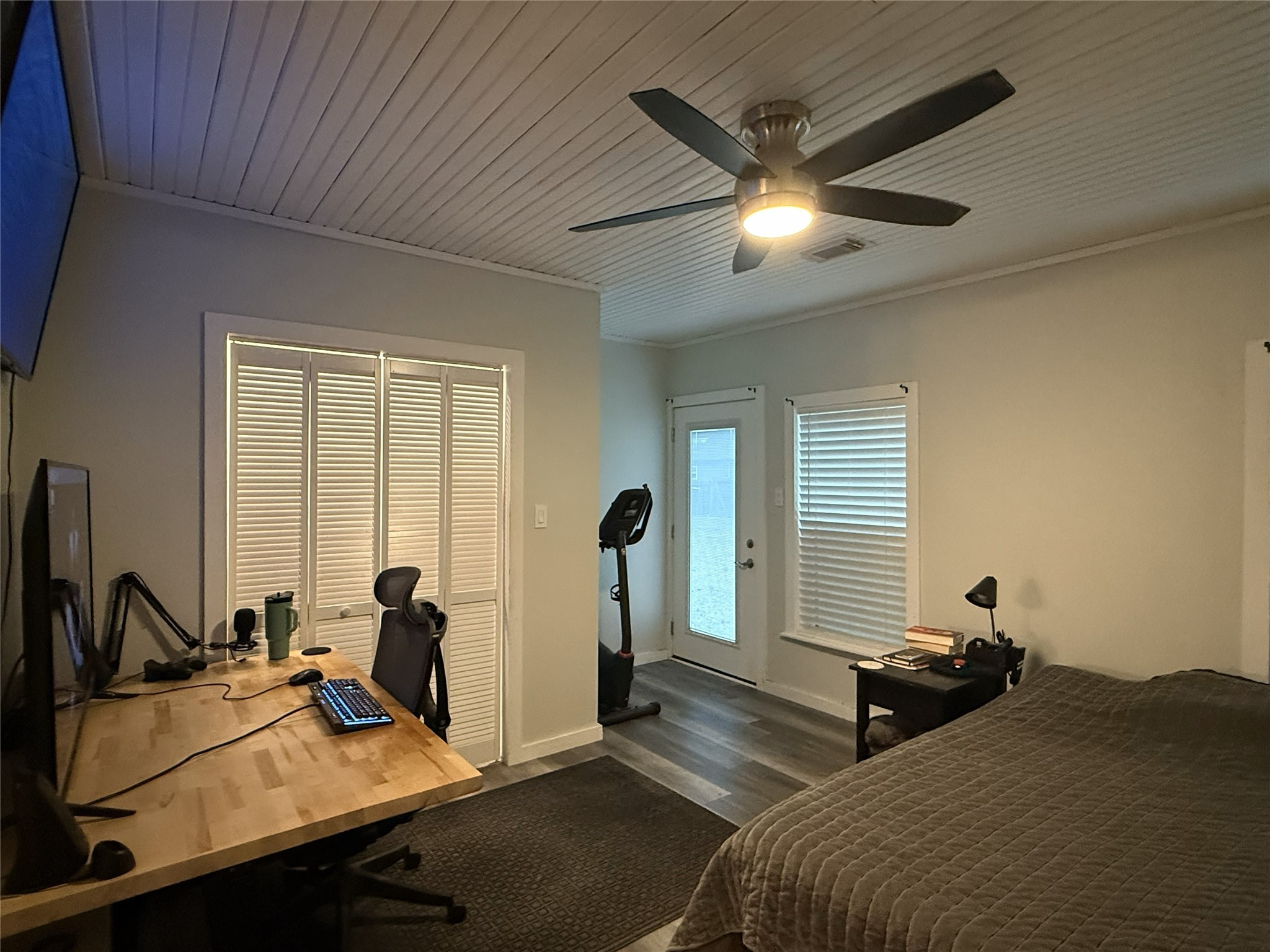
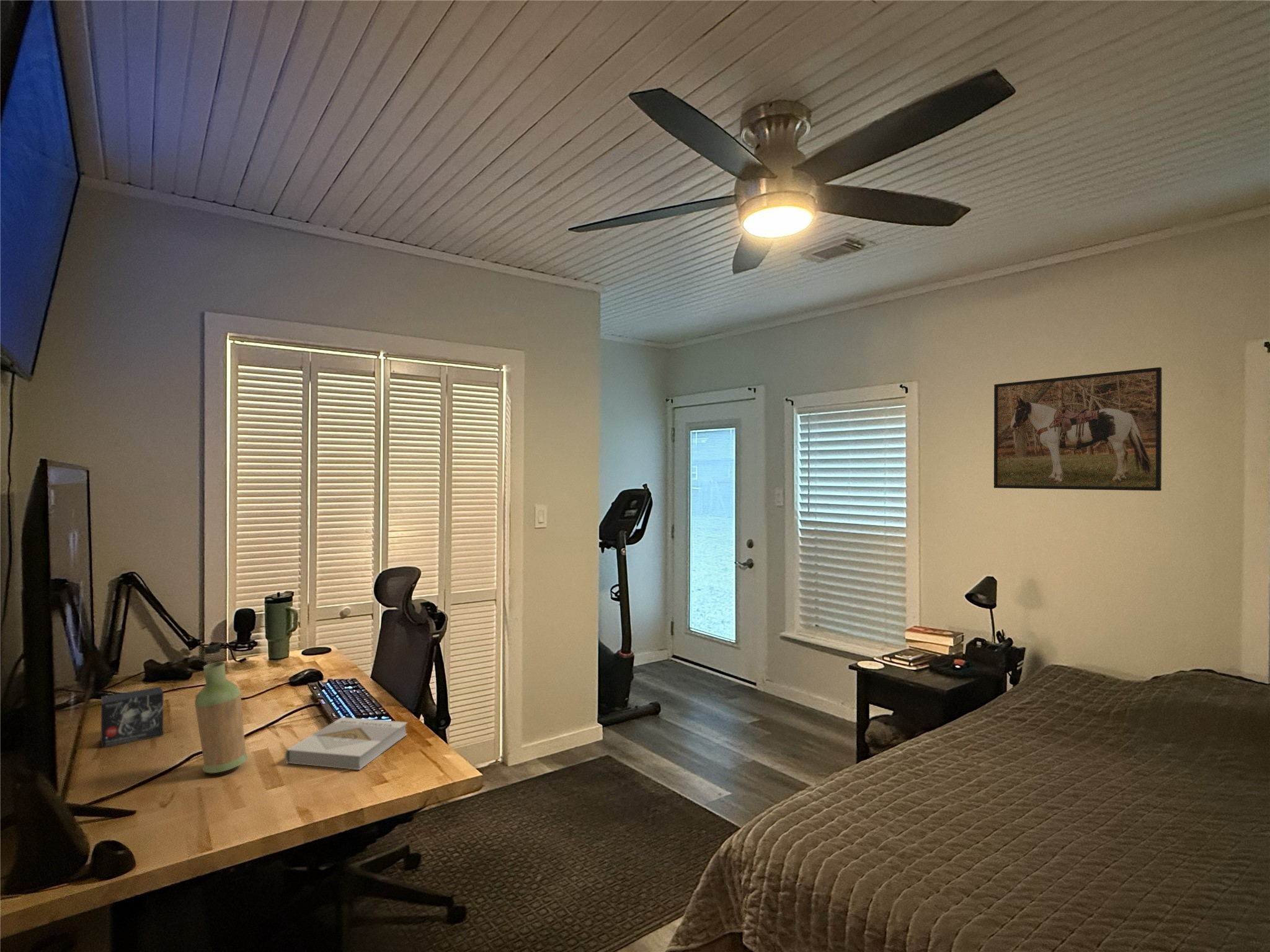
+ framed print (1070, 433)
+ small box (132, 716)
+ book (349, 741)
+ bottle (221, 707)
